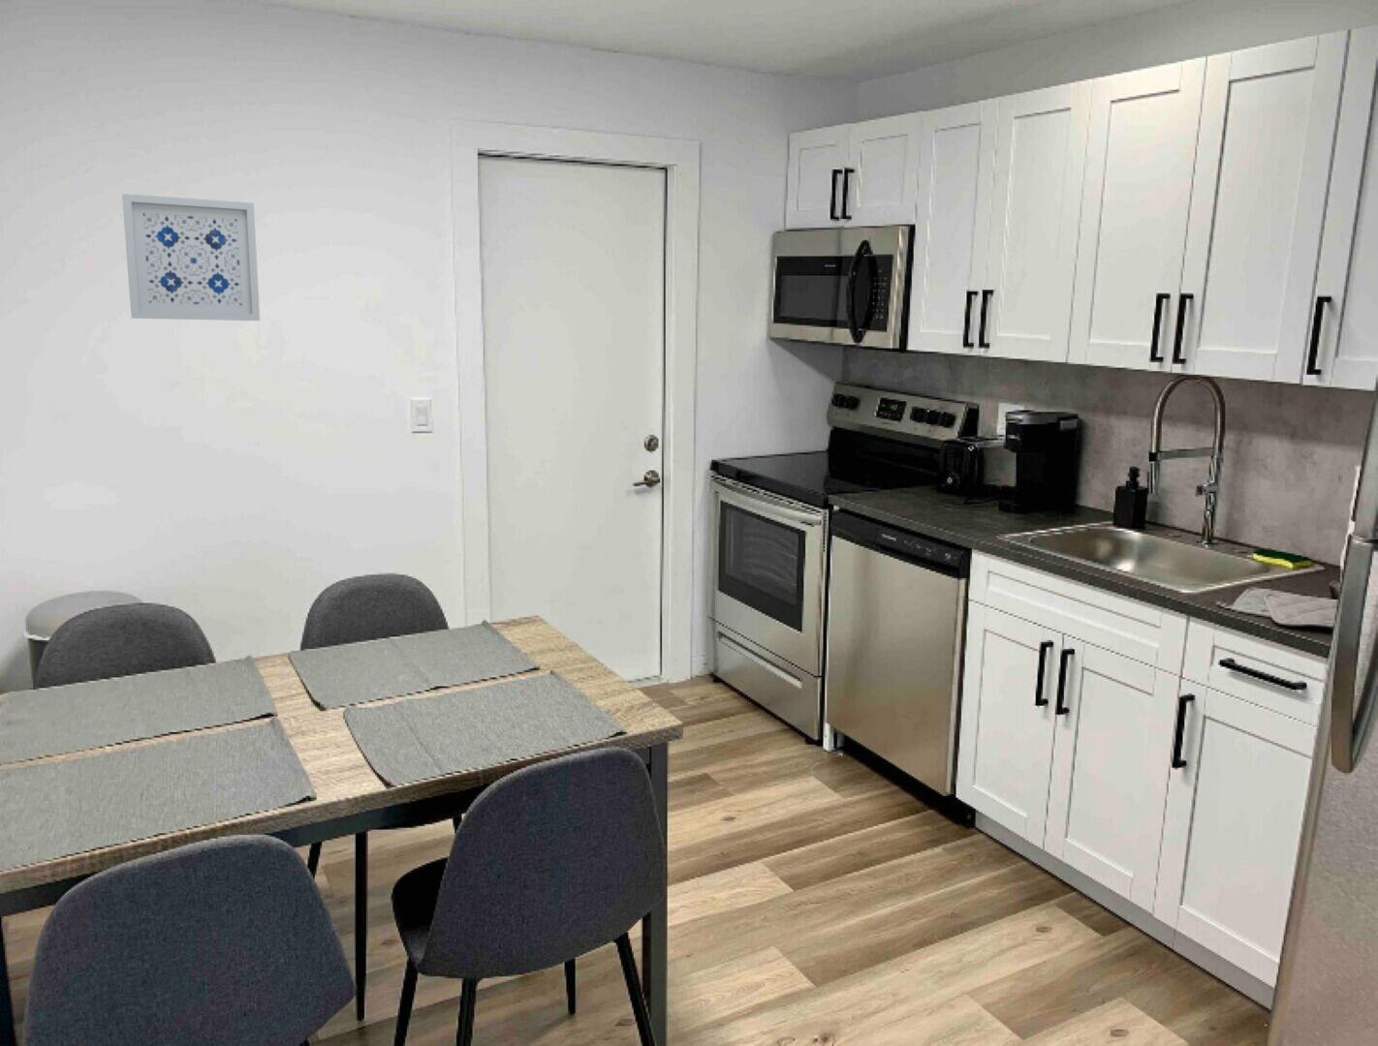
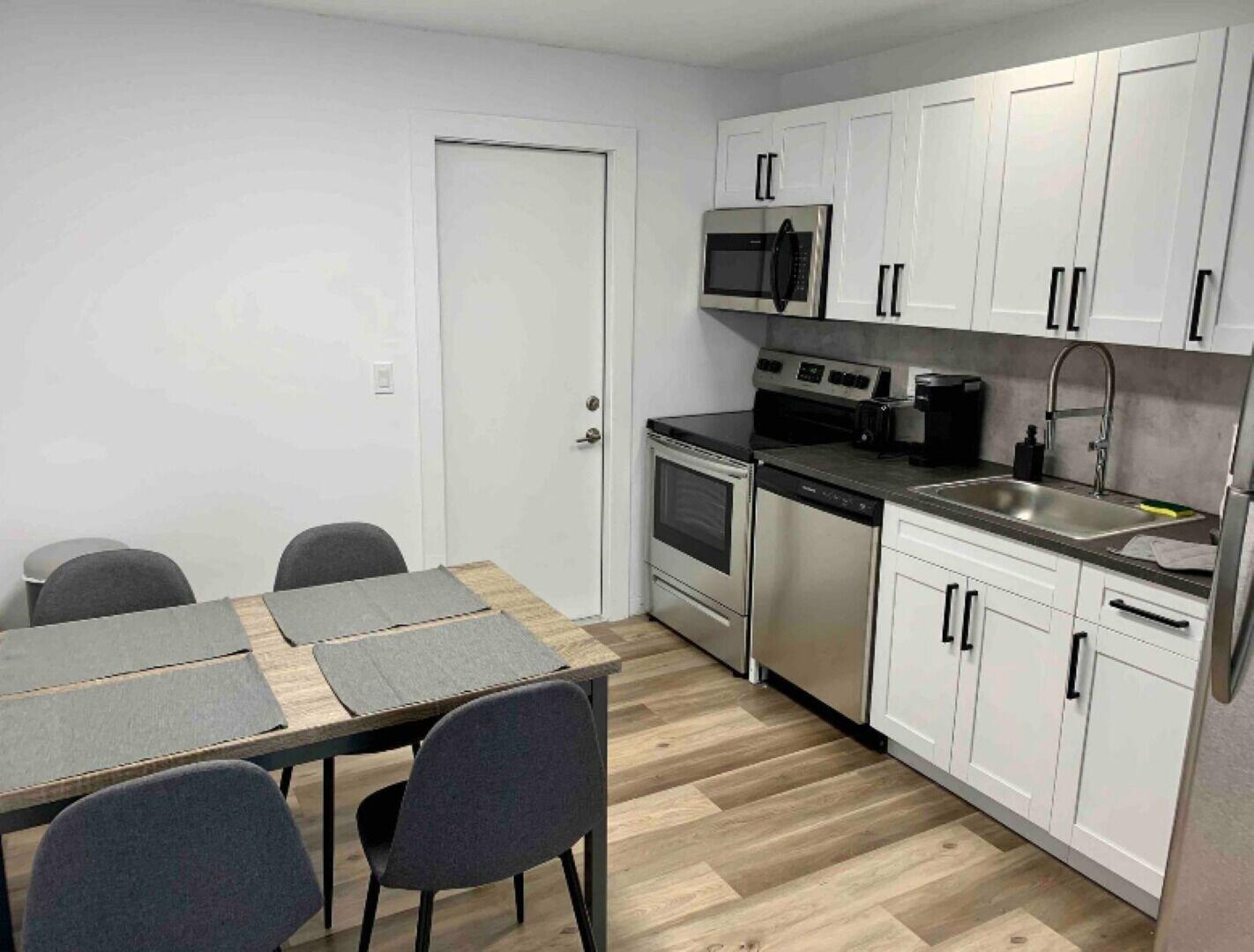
- wall art (192, 259)
